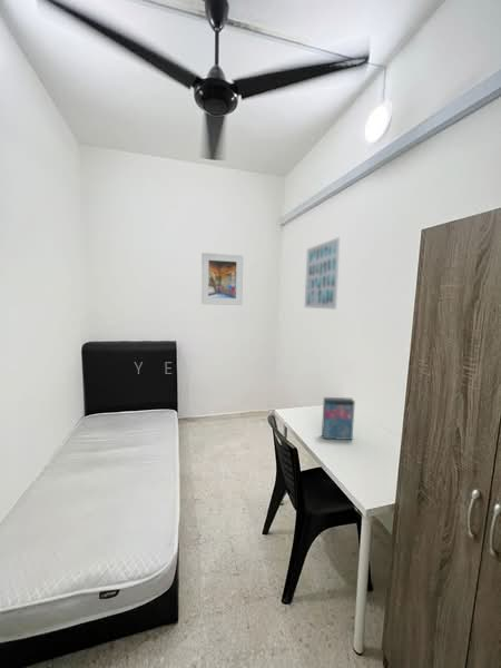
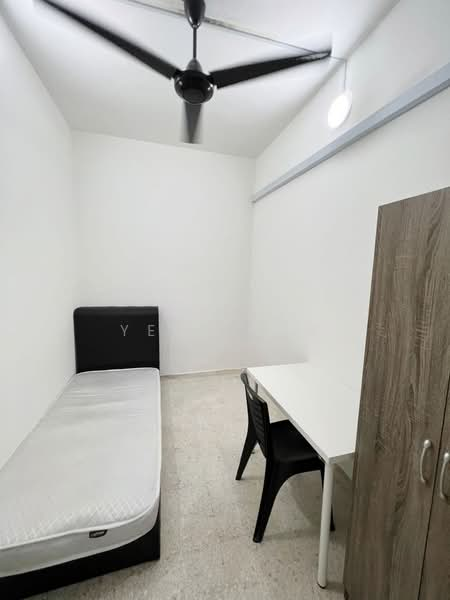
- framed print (222, 279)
- book (337, 418)
- wall art (320, 276)
